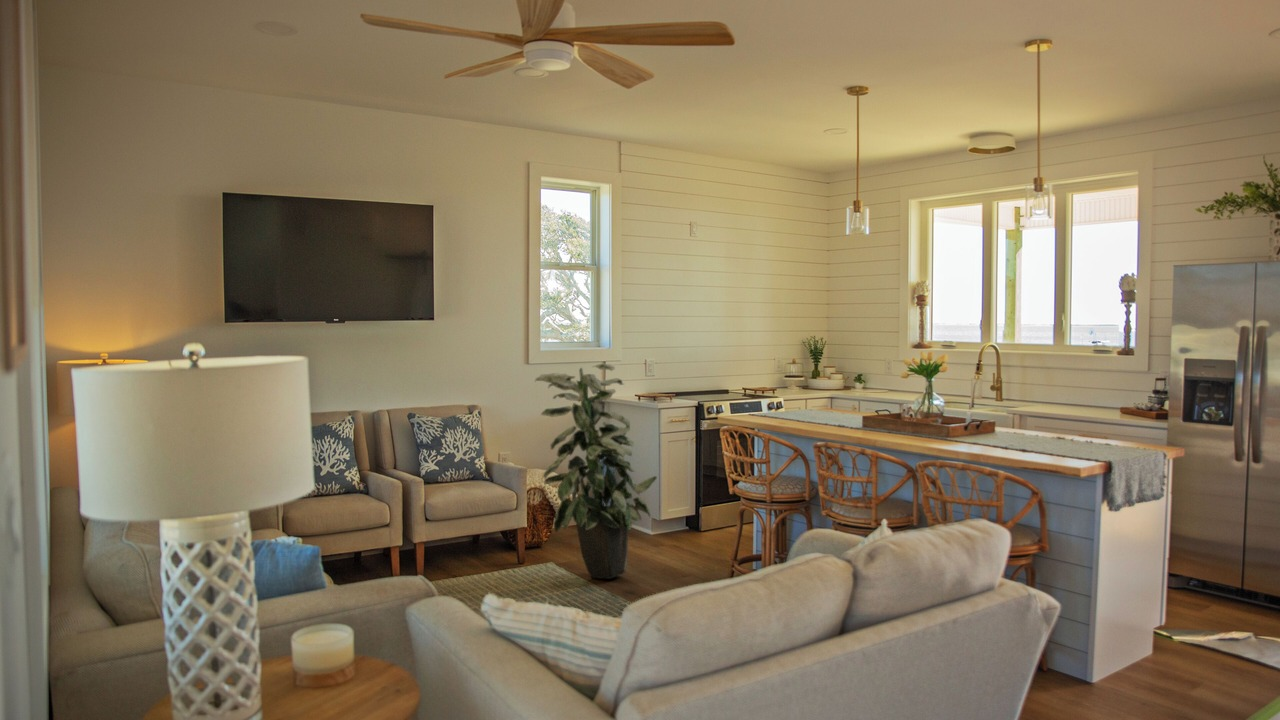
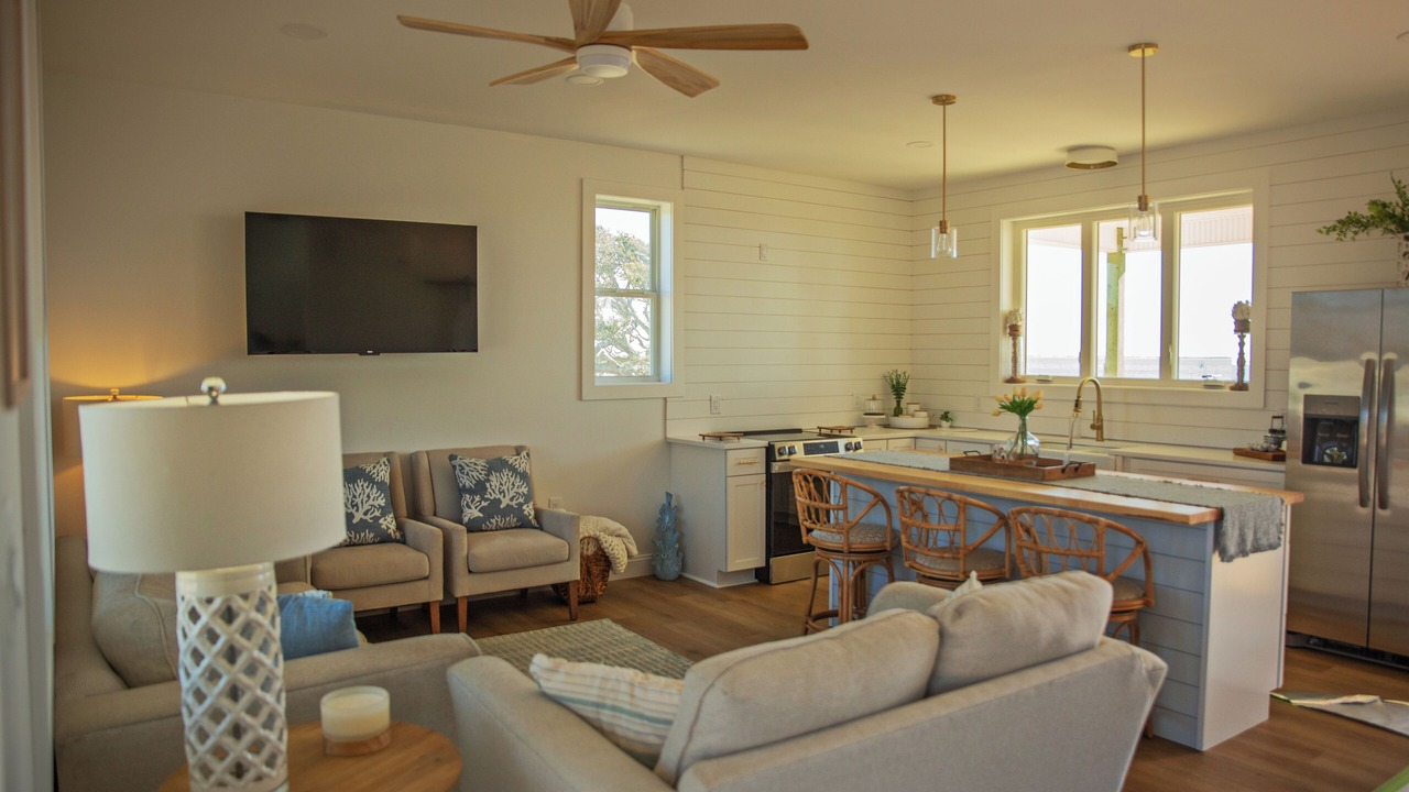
- indoor plant (594, 470)
